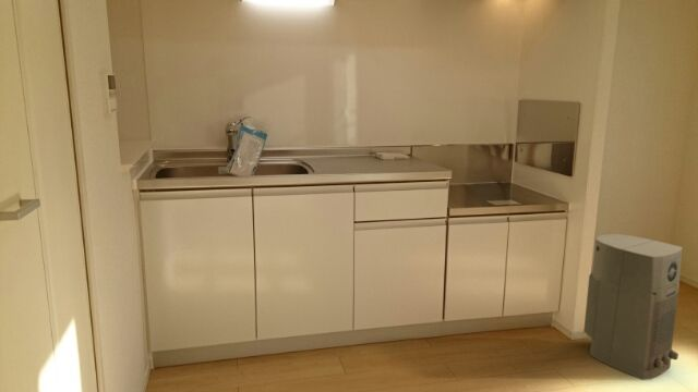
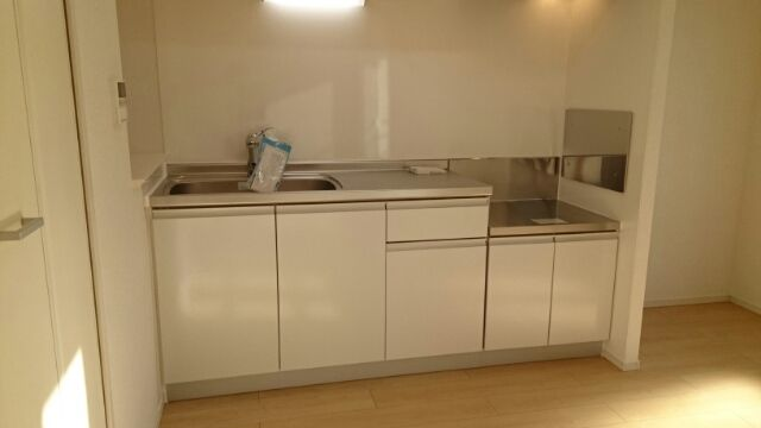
- air purifier (630, 302)
